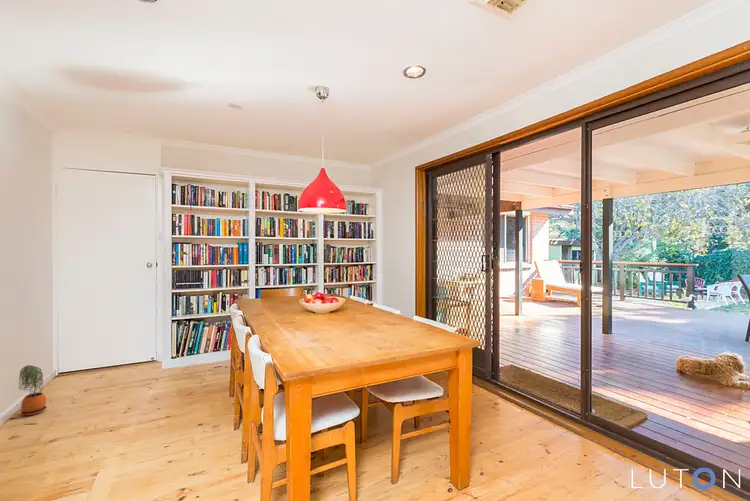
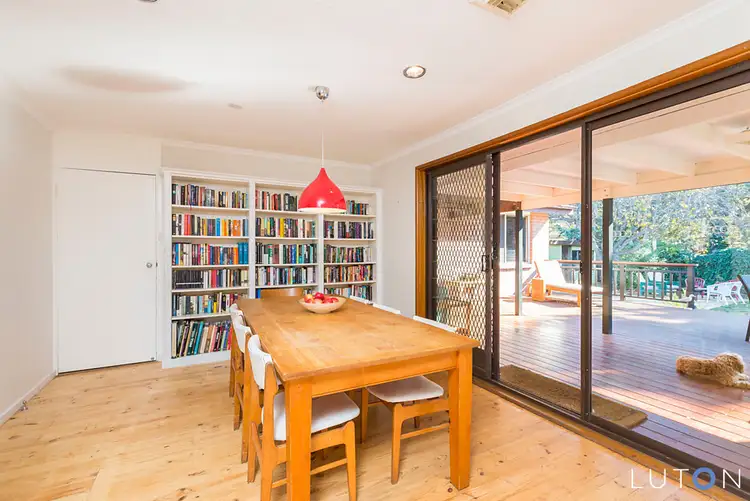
- potted plant (32, 389)
